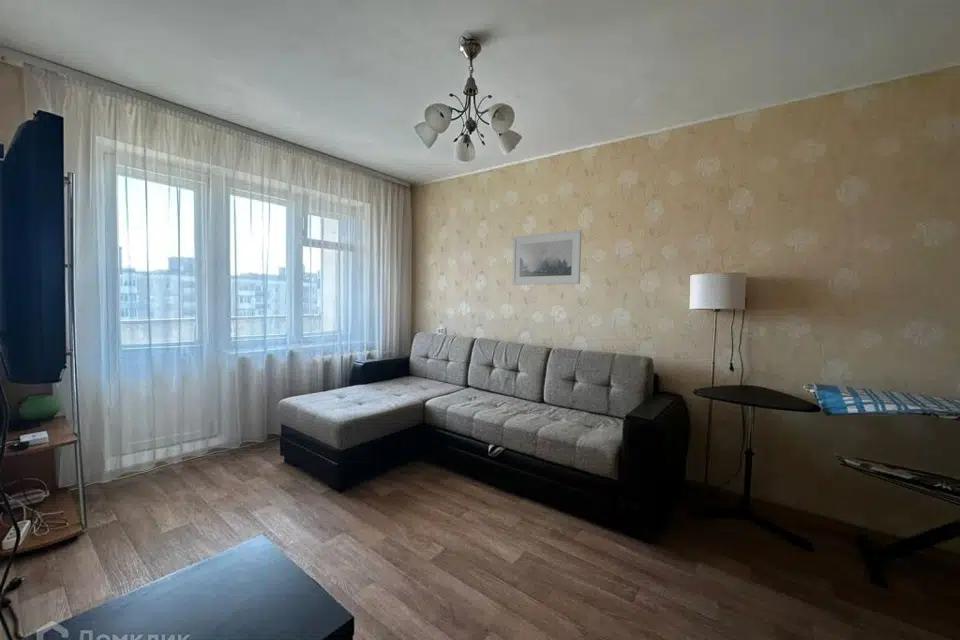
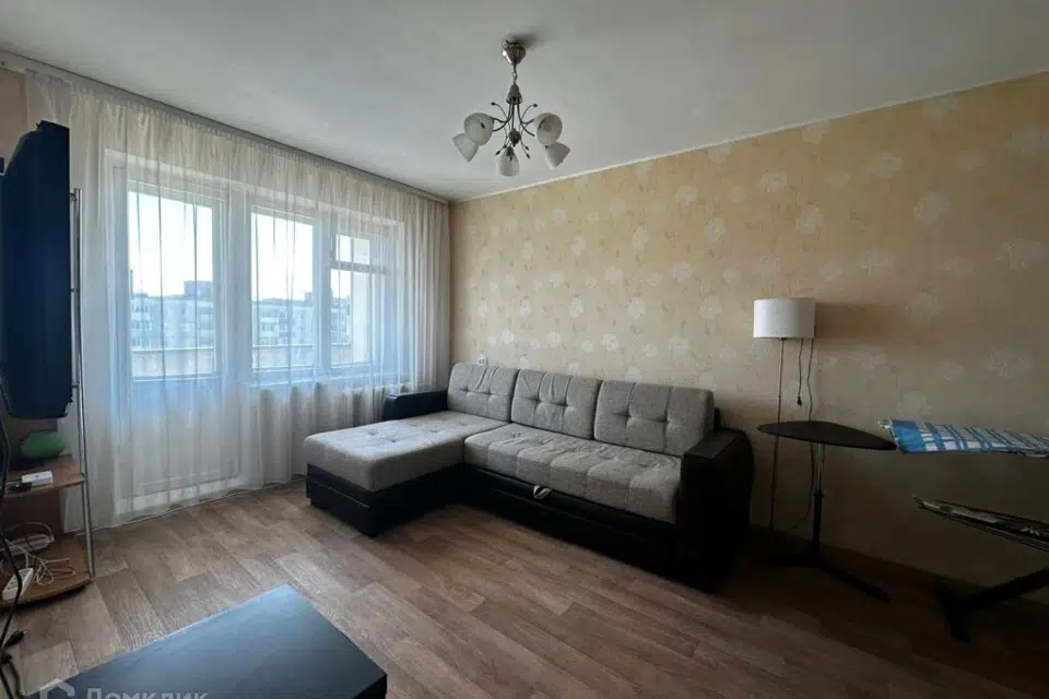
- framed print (544, 259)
